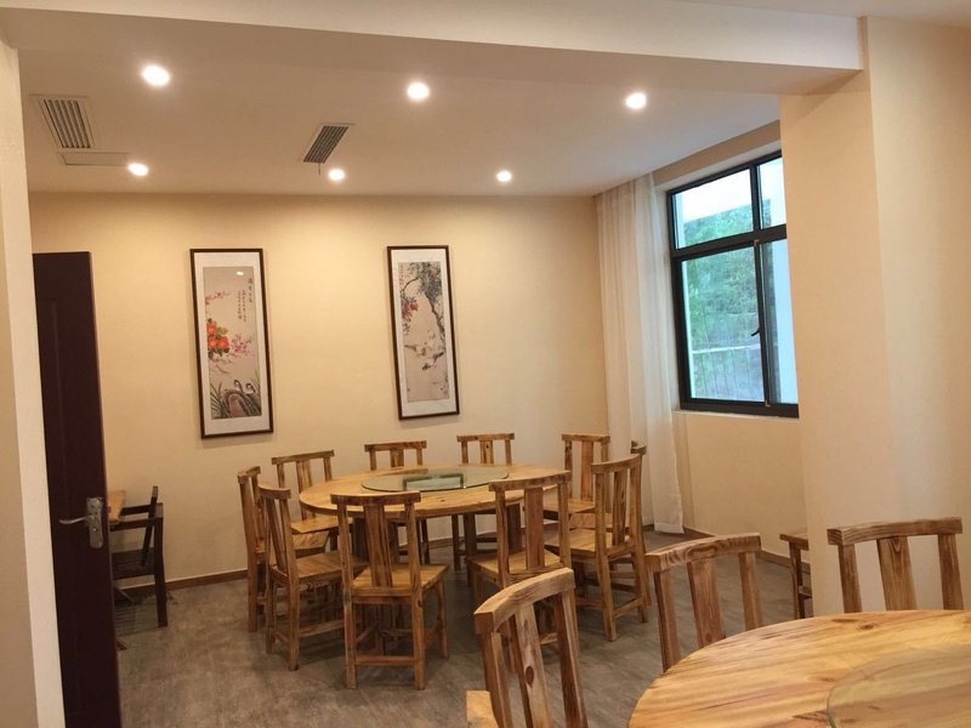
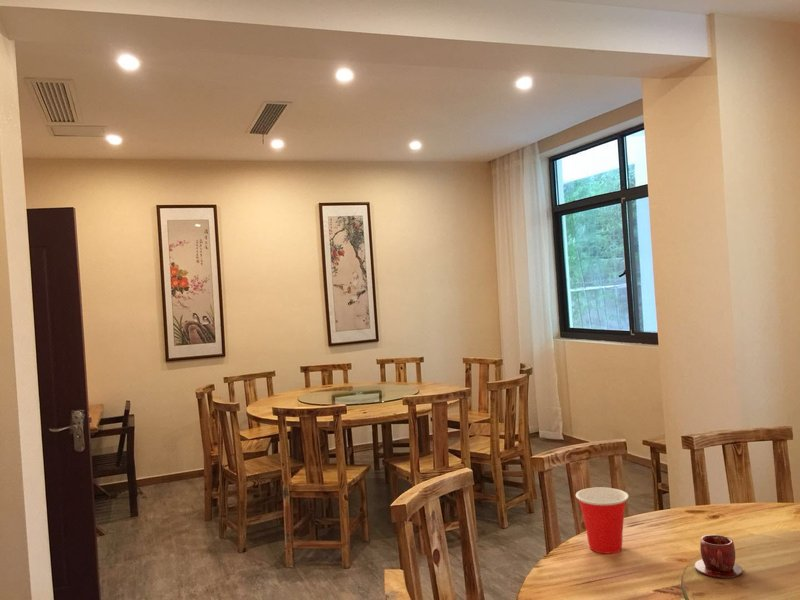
+ cup (603, 521)
+ teacup (717, 555)
